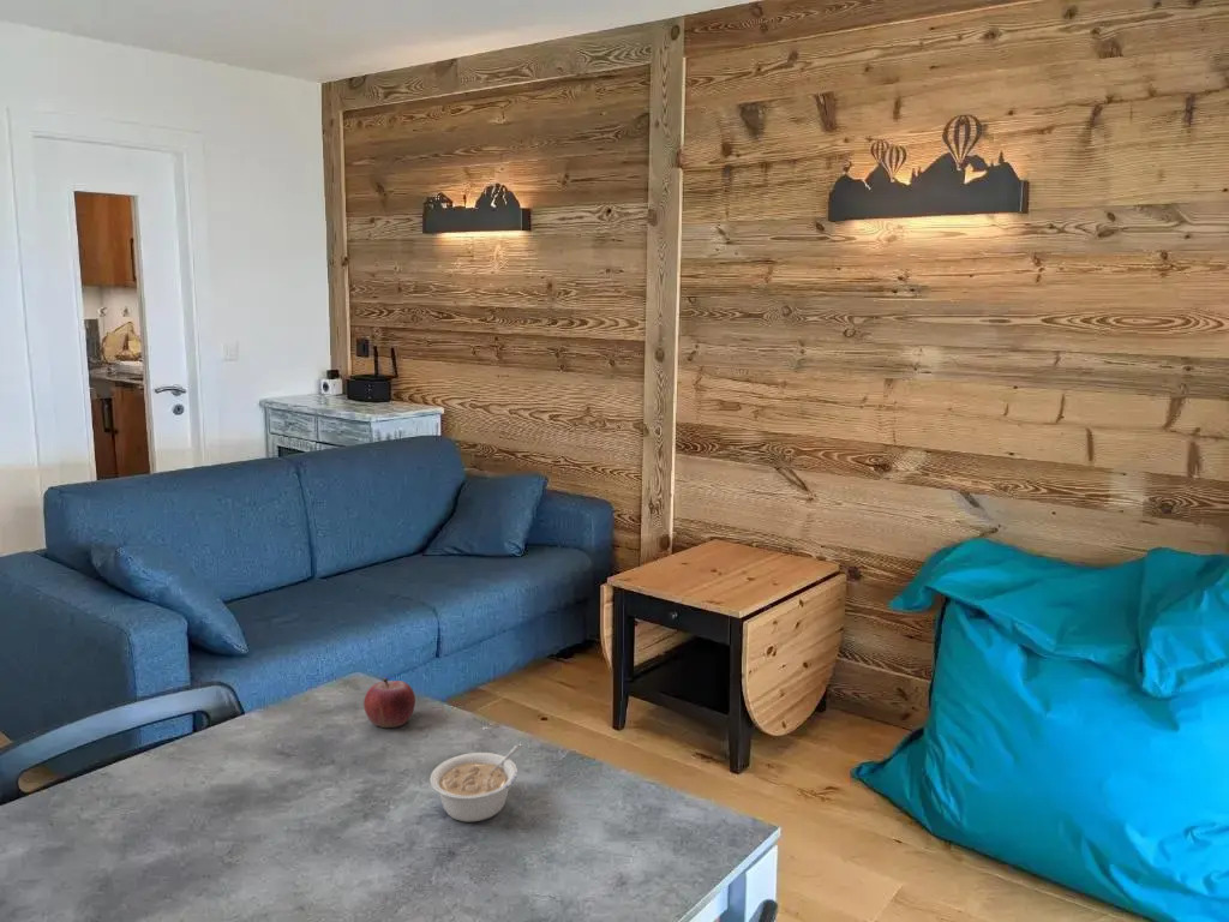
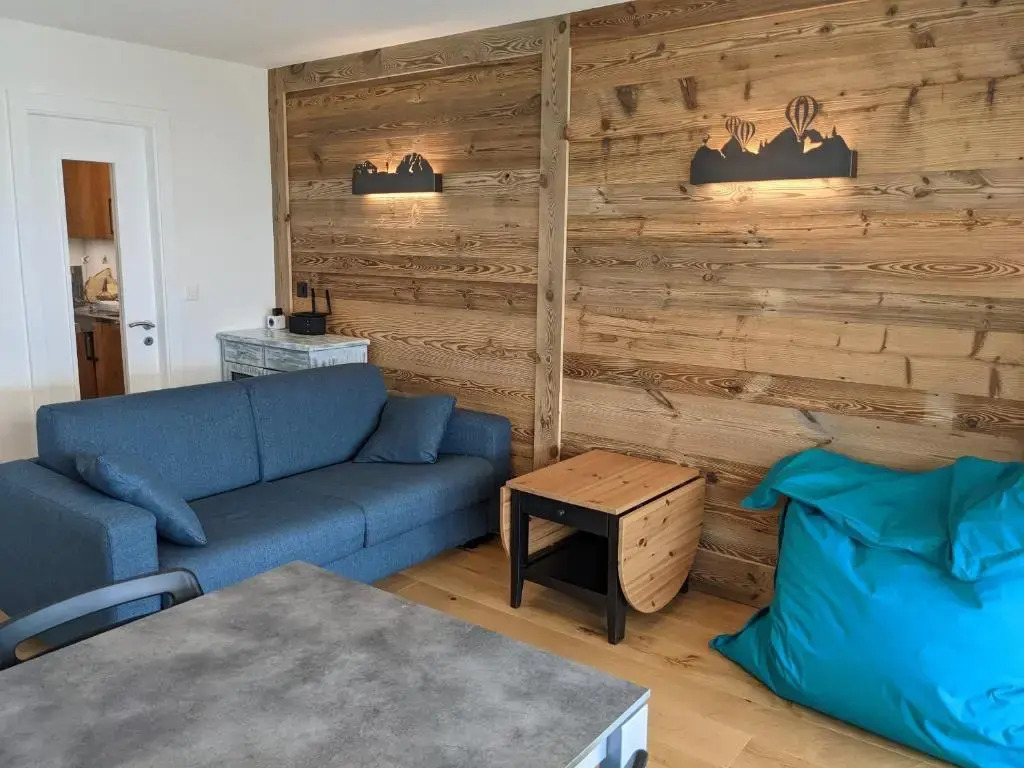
- fruit (389, 698)
- legume (475, 784)
